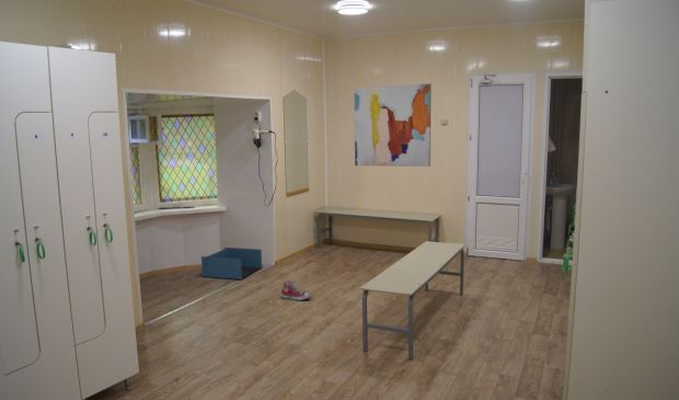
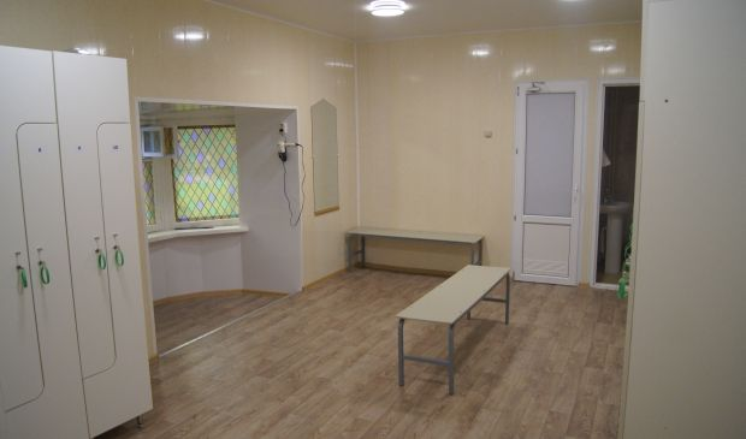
- wall art (391, 126)
- storage bin (232, 262)
- shoe (296, 289)
